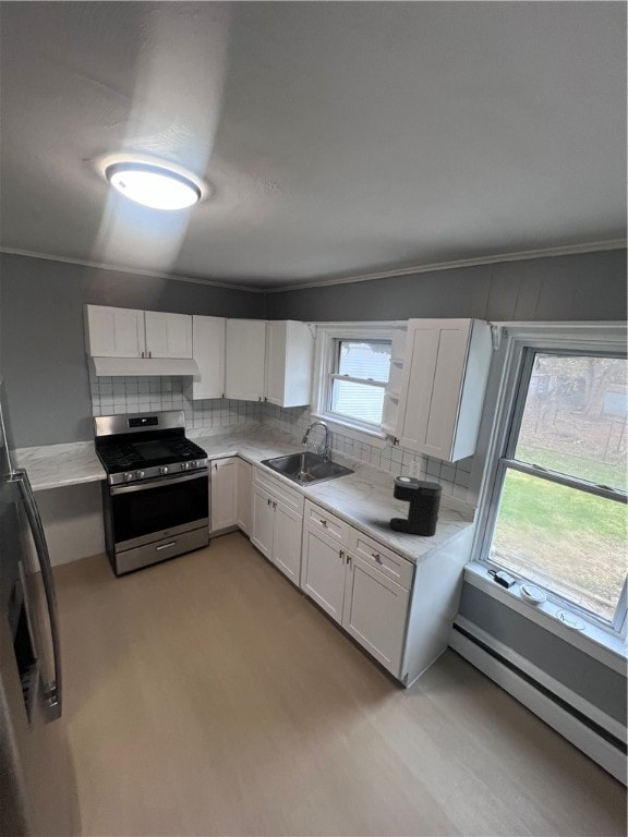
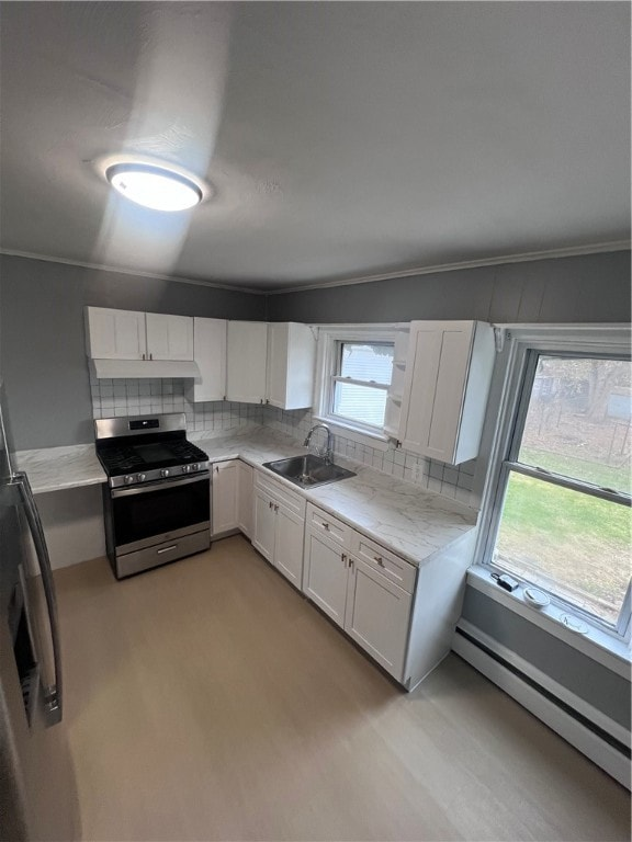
- coffee maker (414, 505)
